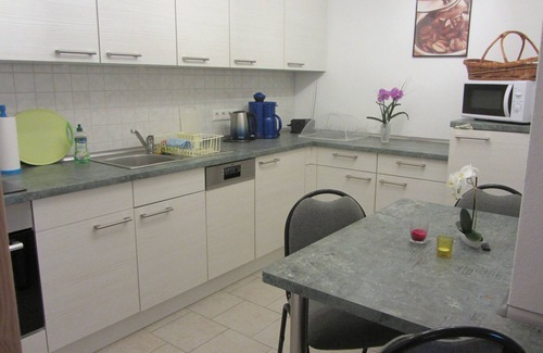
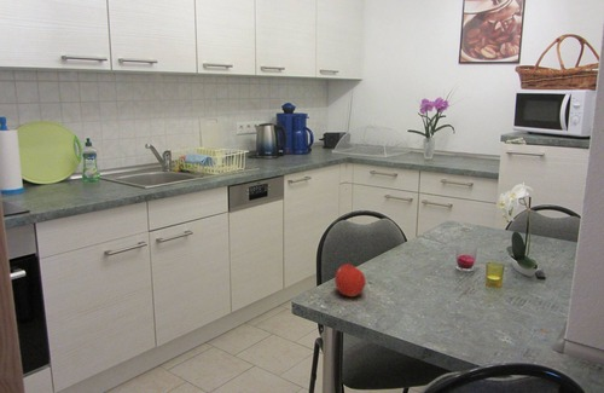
+ fruit (349, 278)
